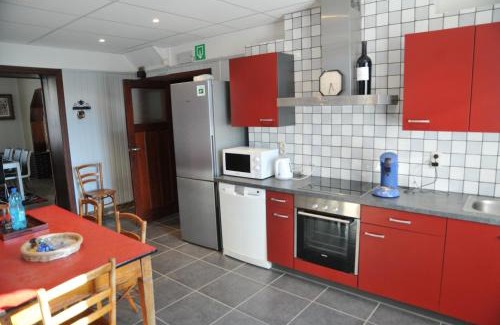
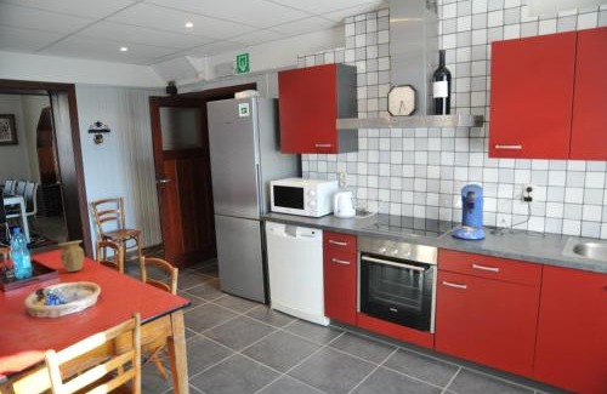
+ vase (72, 256)
